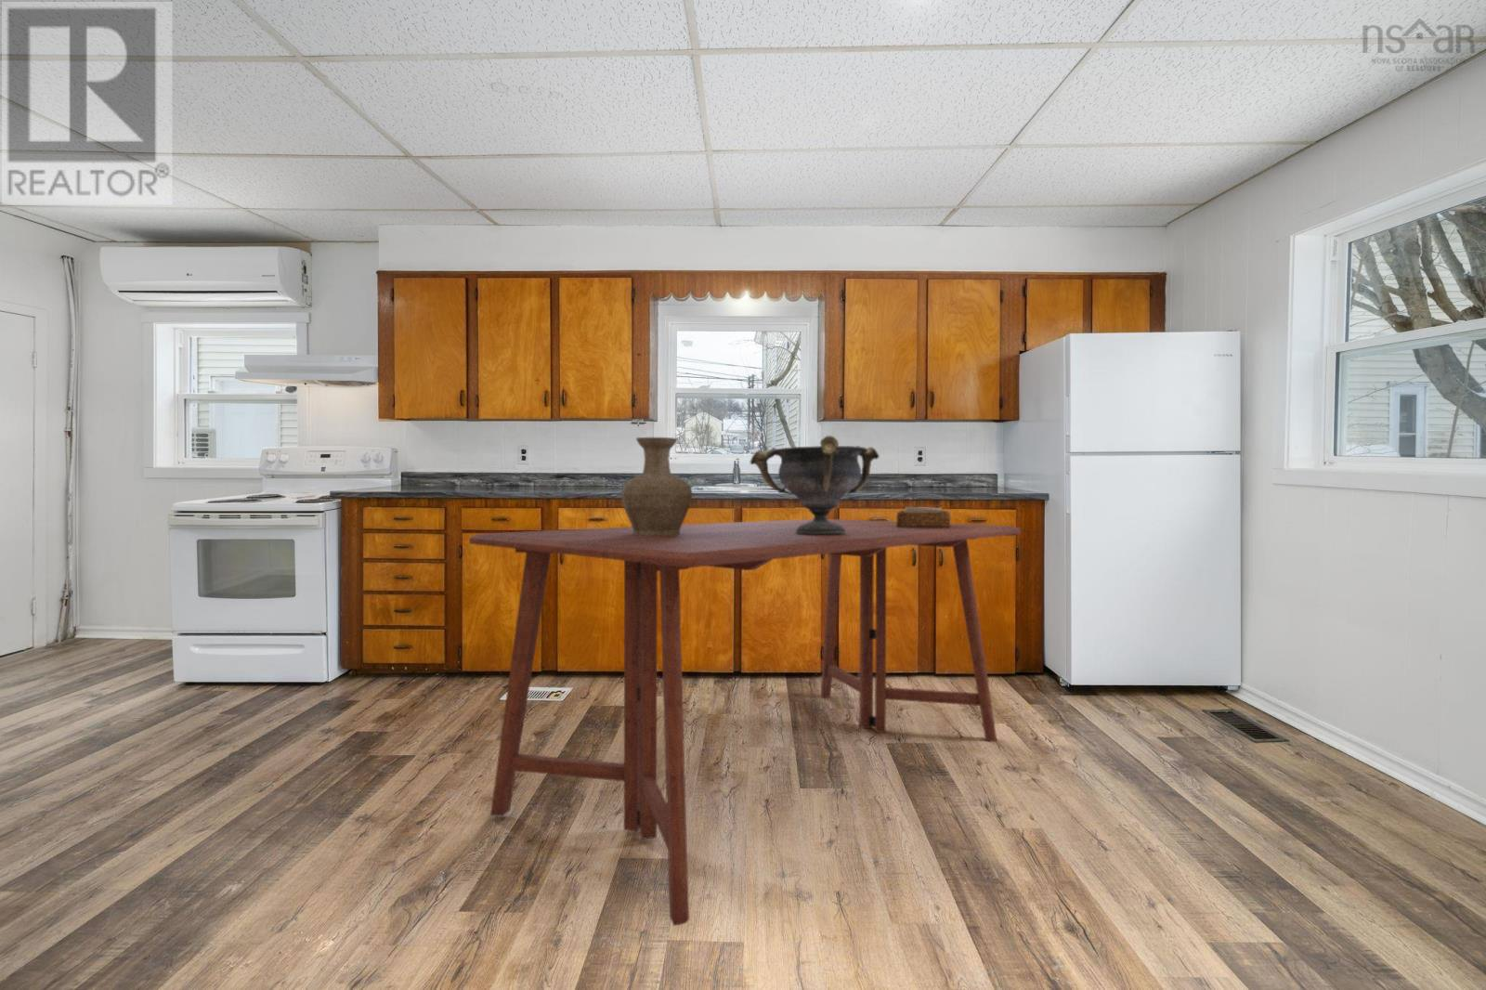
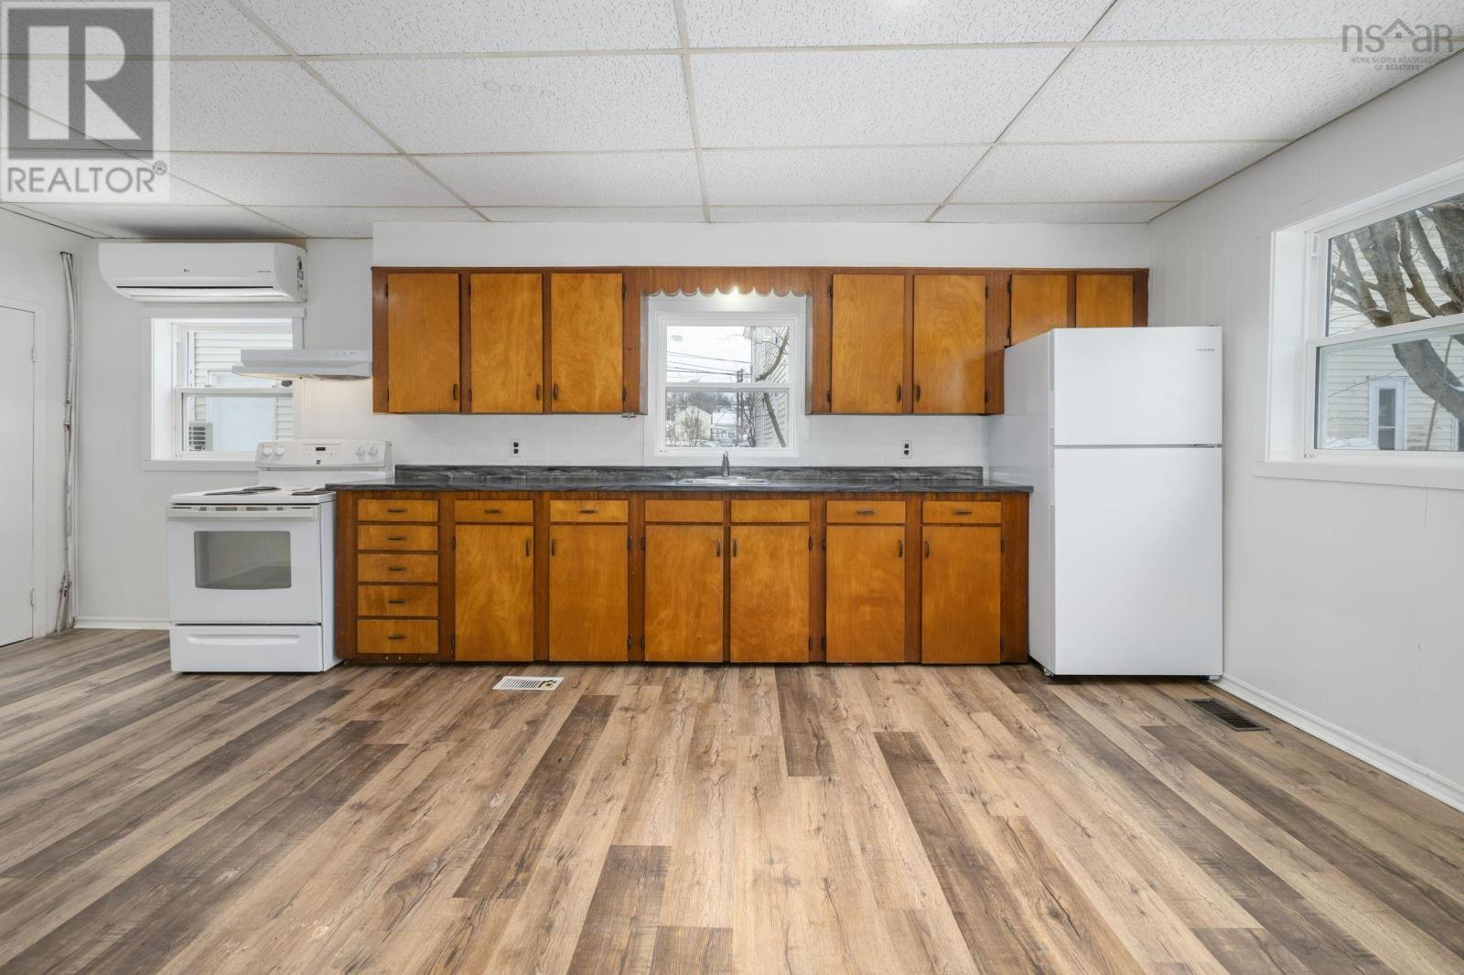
- decorative bowl (813, 486)
- napkin holder (924, 515)
- vase (656, 485)
- dining table (823, 653)
